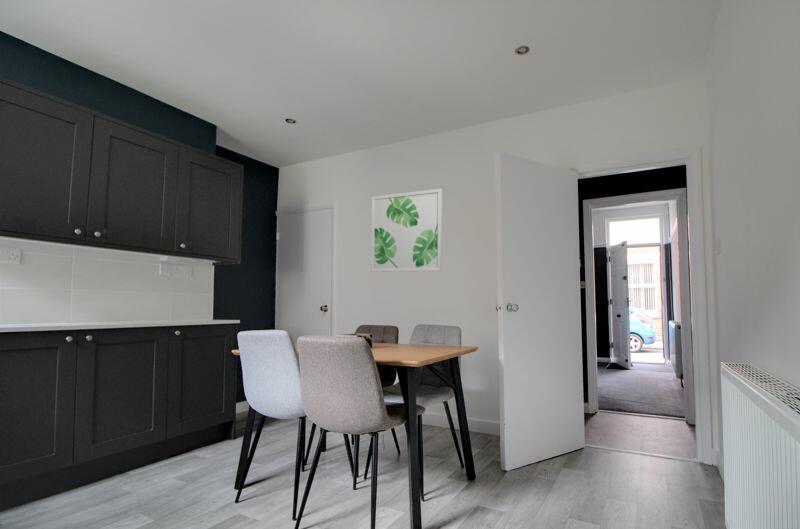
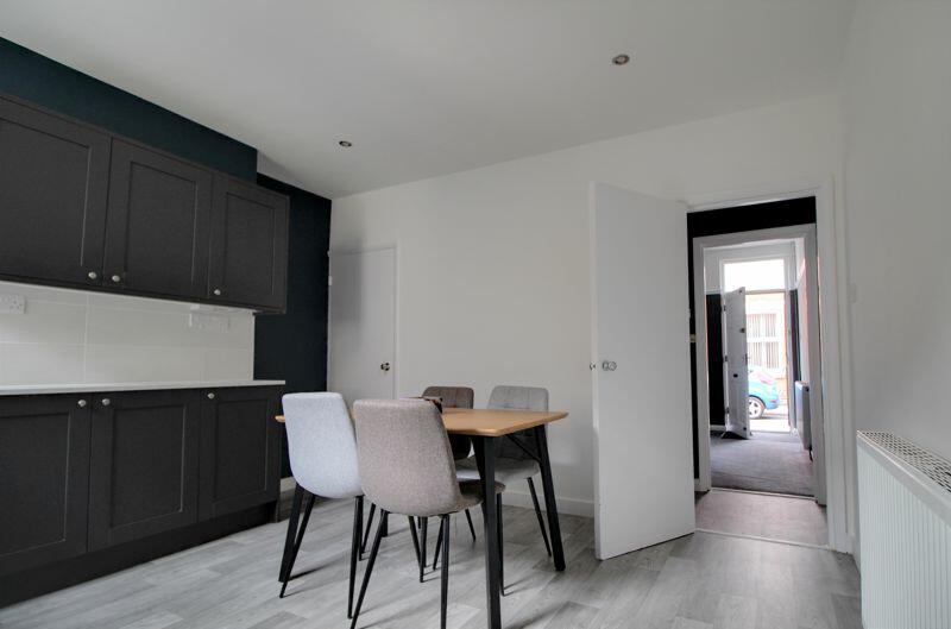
- wall art (405, 232)
